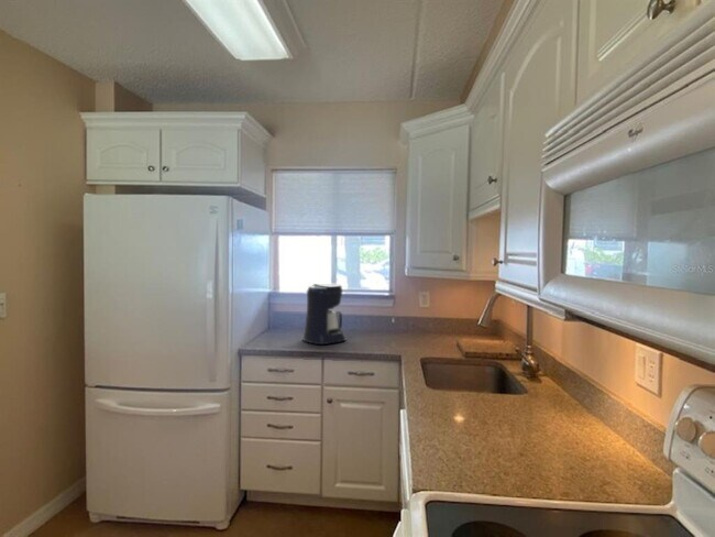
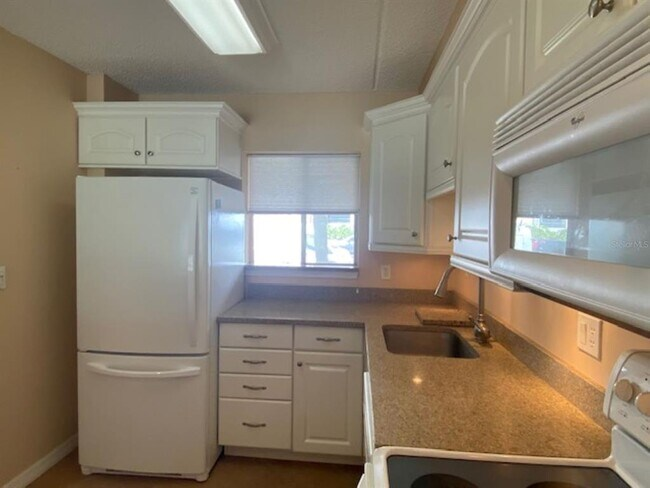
- coffee maker (323, 311)
